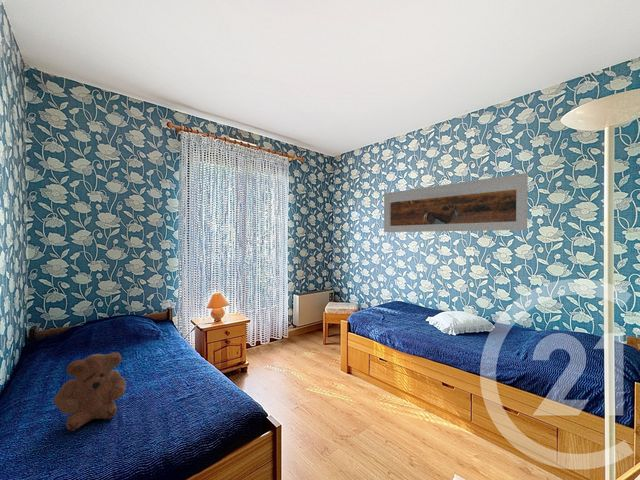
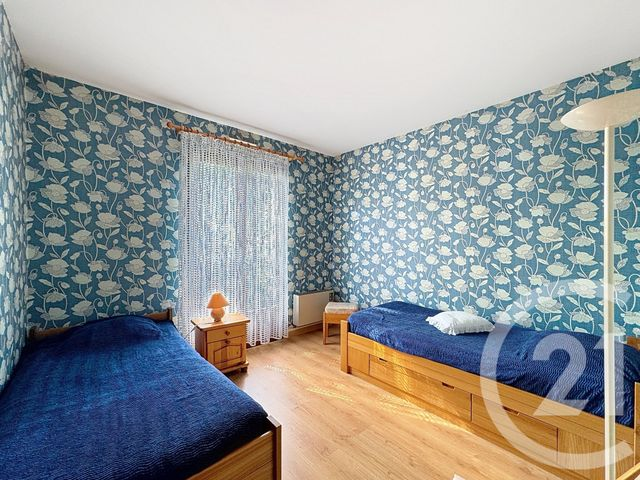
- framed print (442, 208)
- teddy bear (92, 386)
